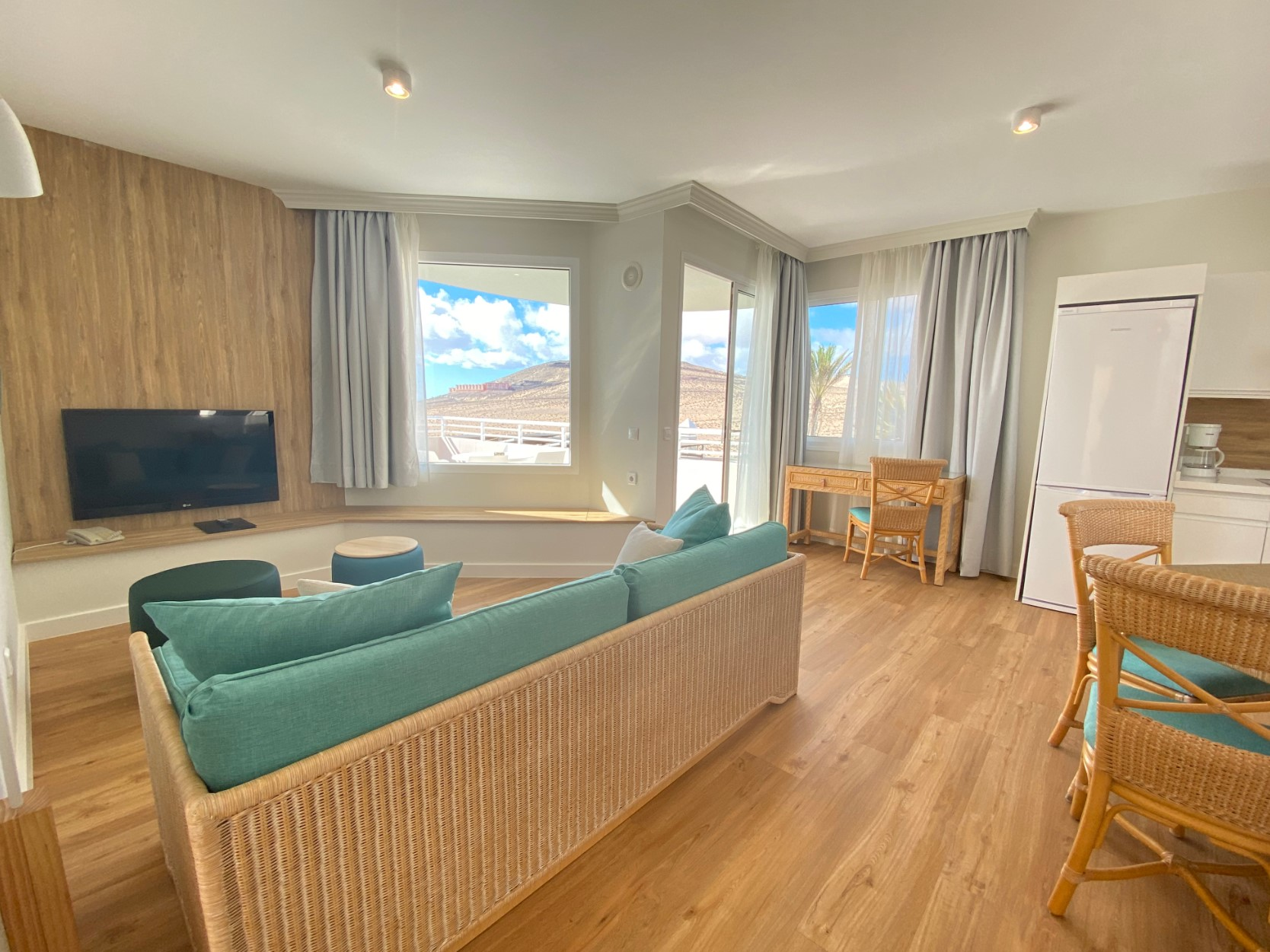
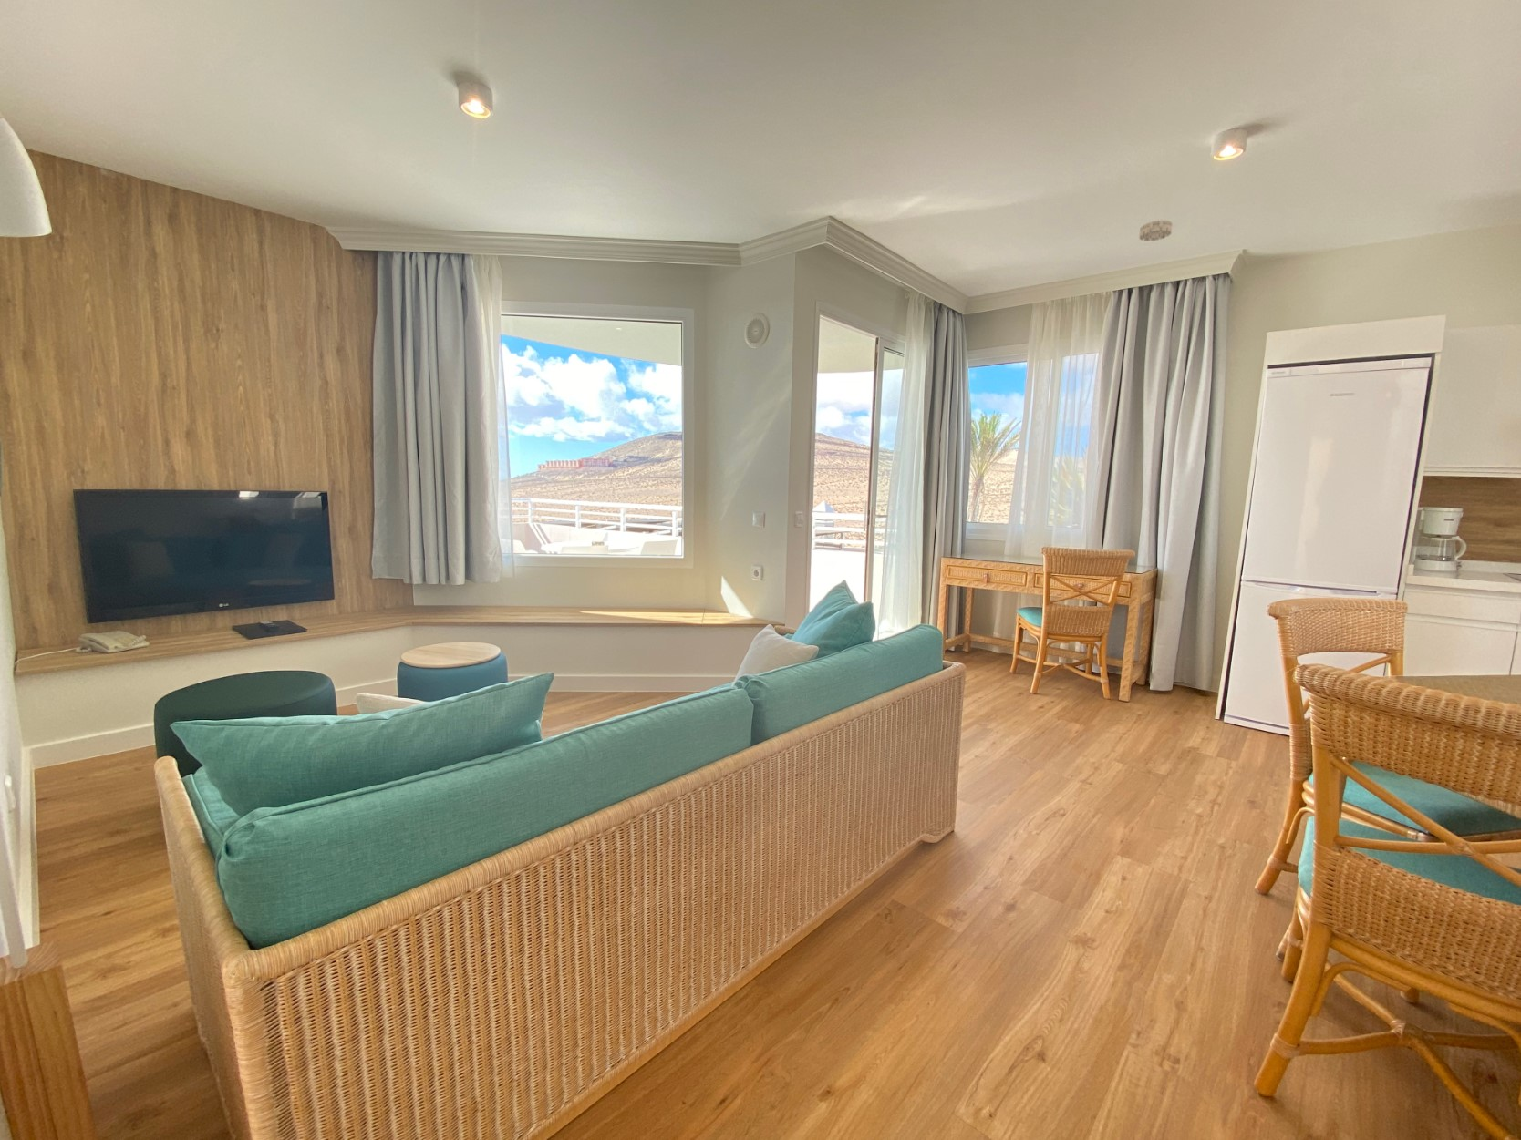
+ smoke detector (1156, 230)
